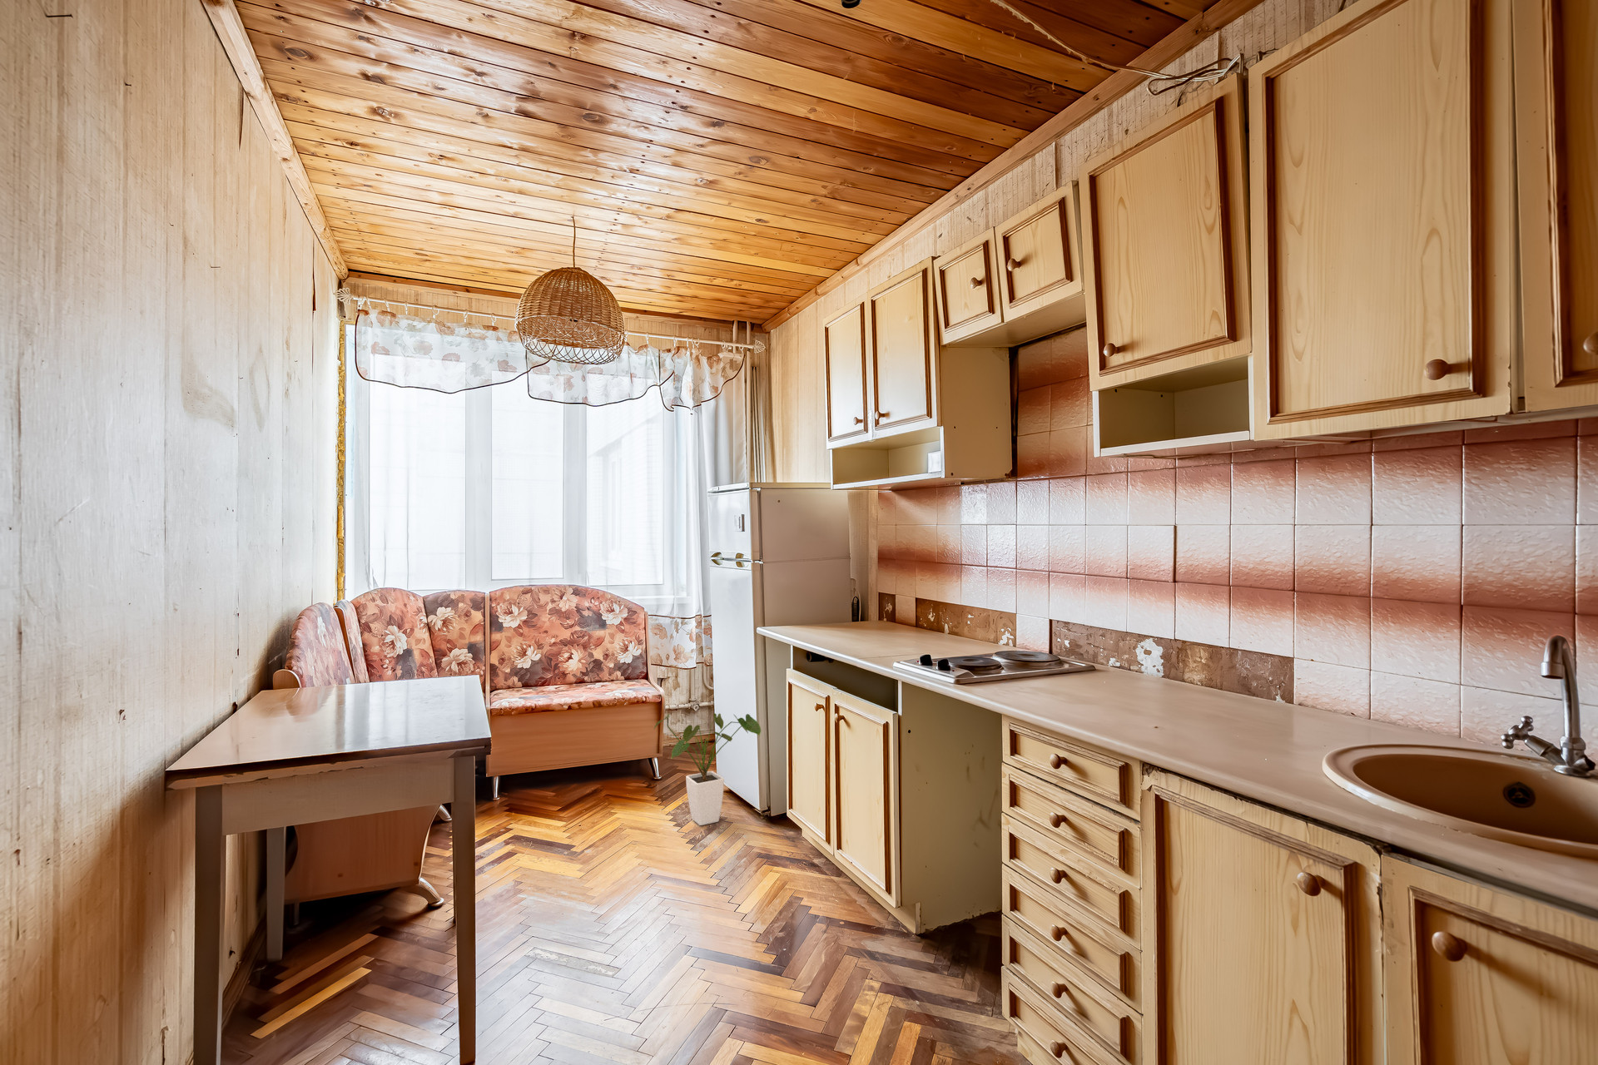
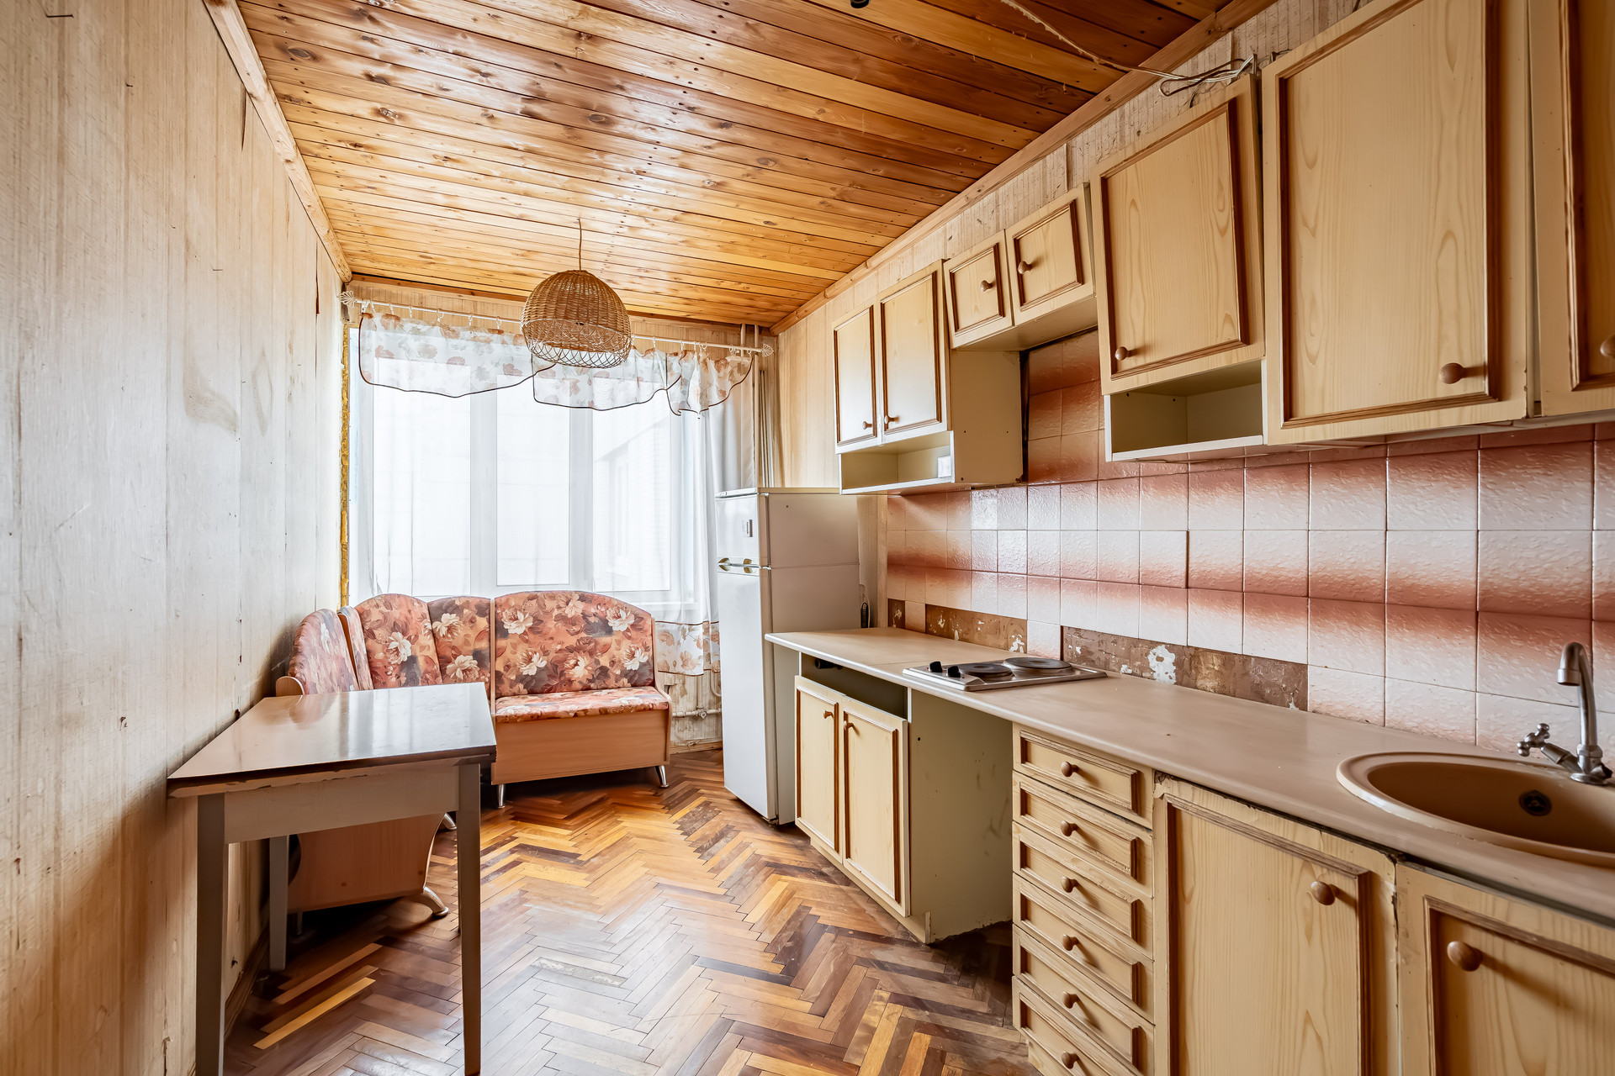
- house plant (709, 767)
